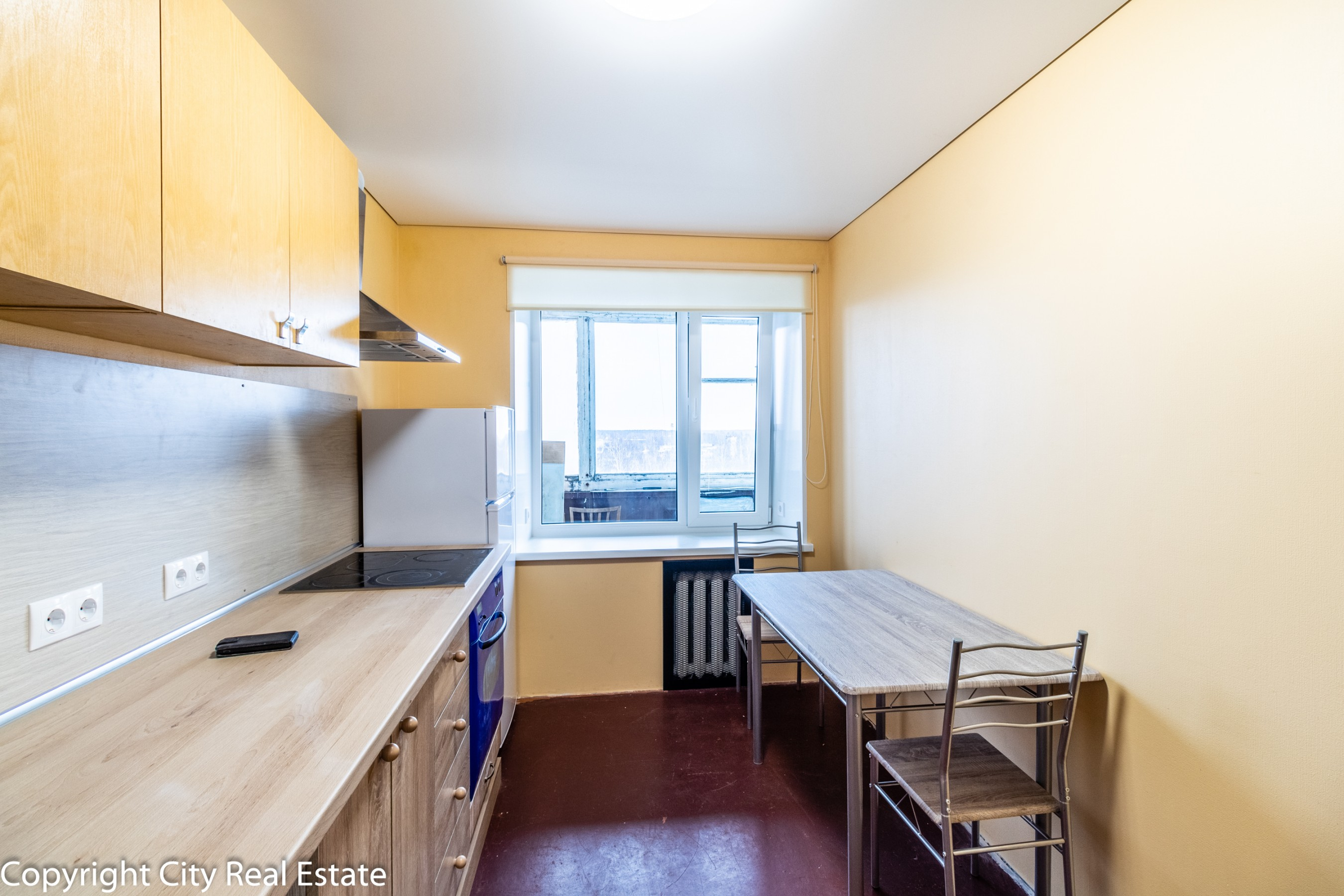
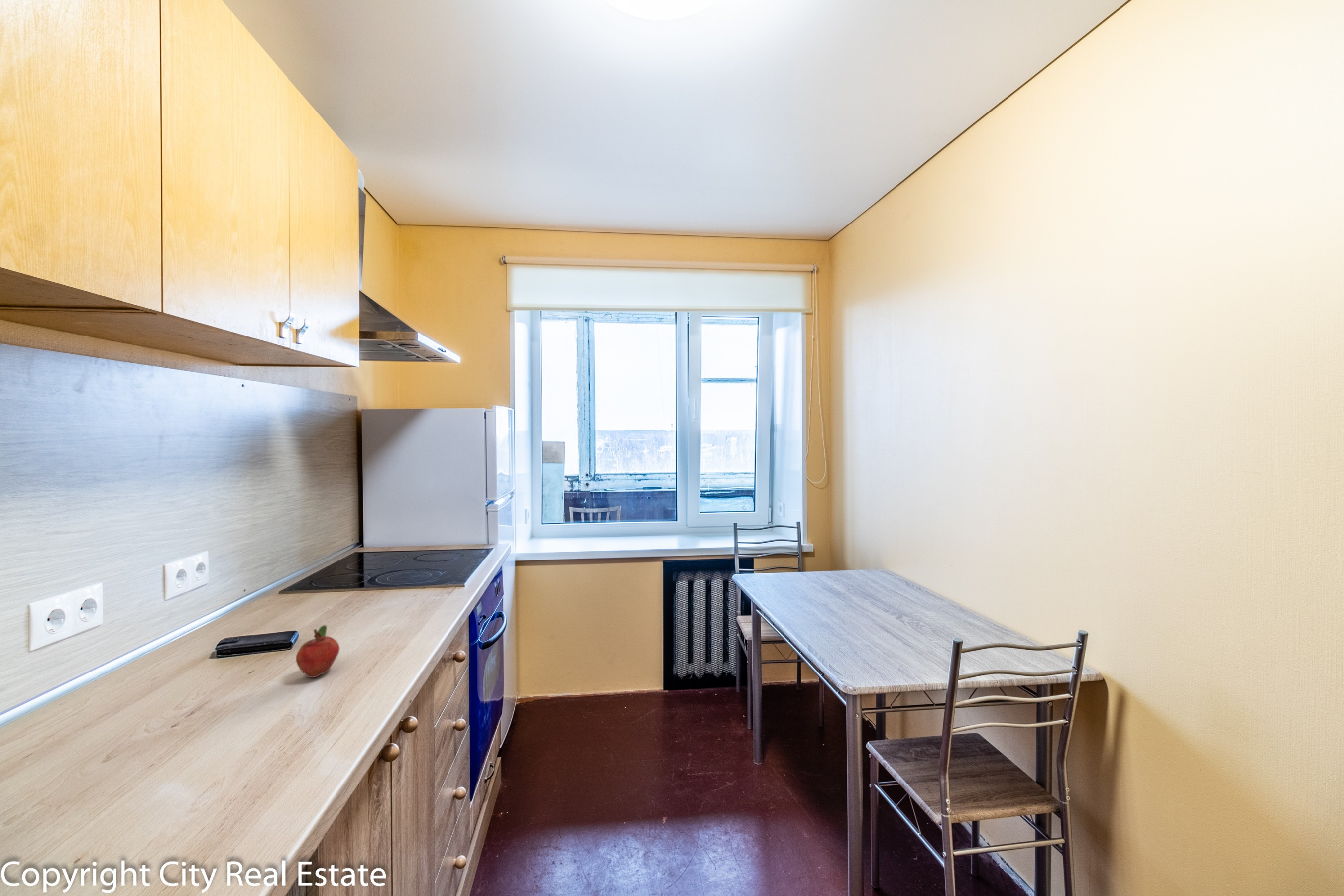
+ fruit (319, 650)
